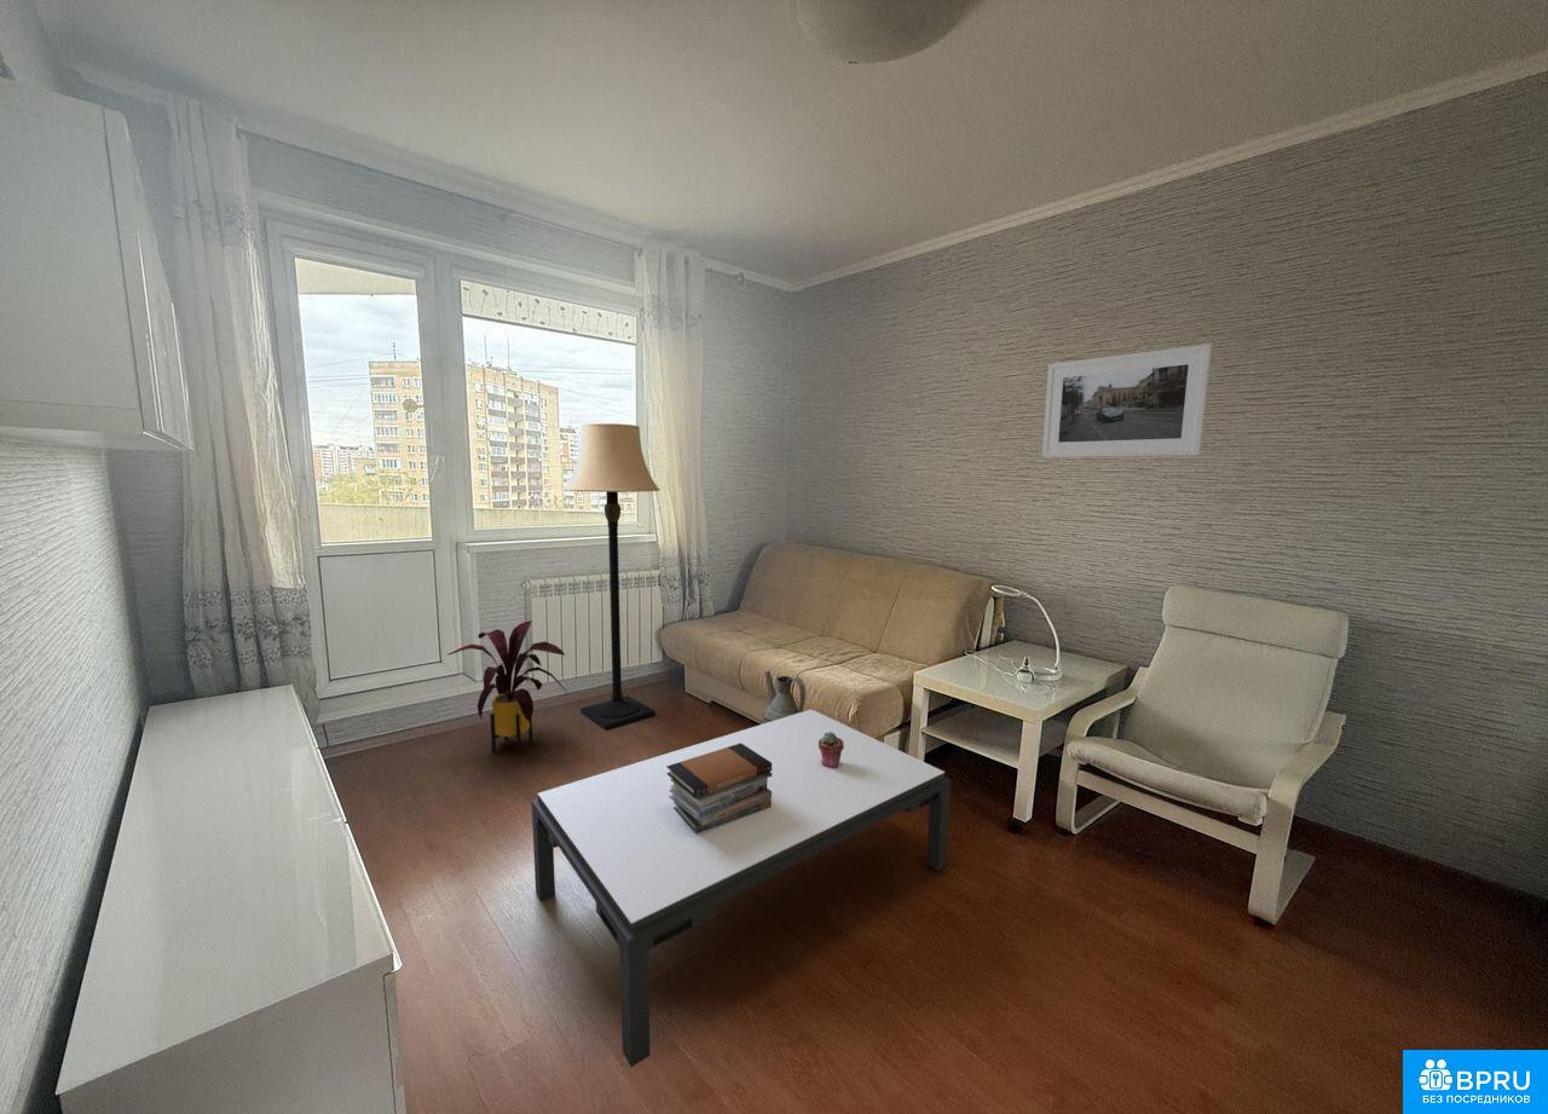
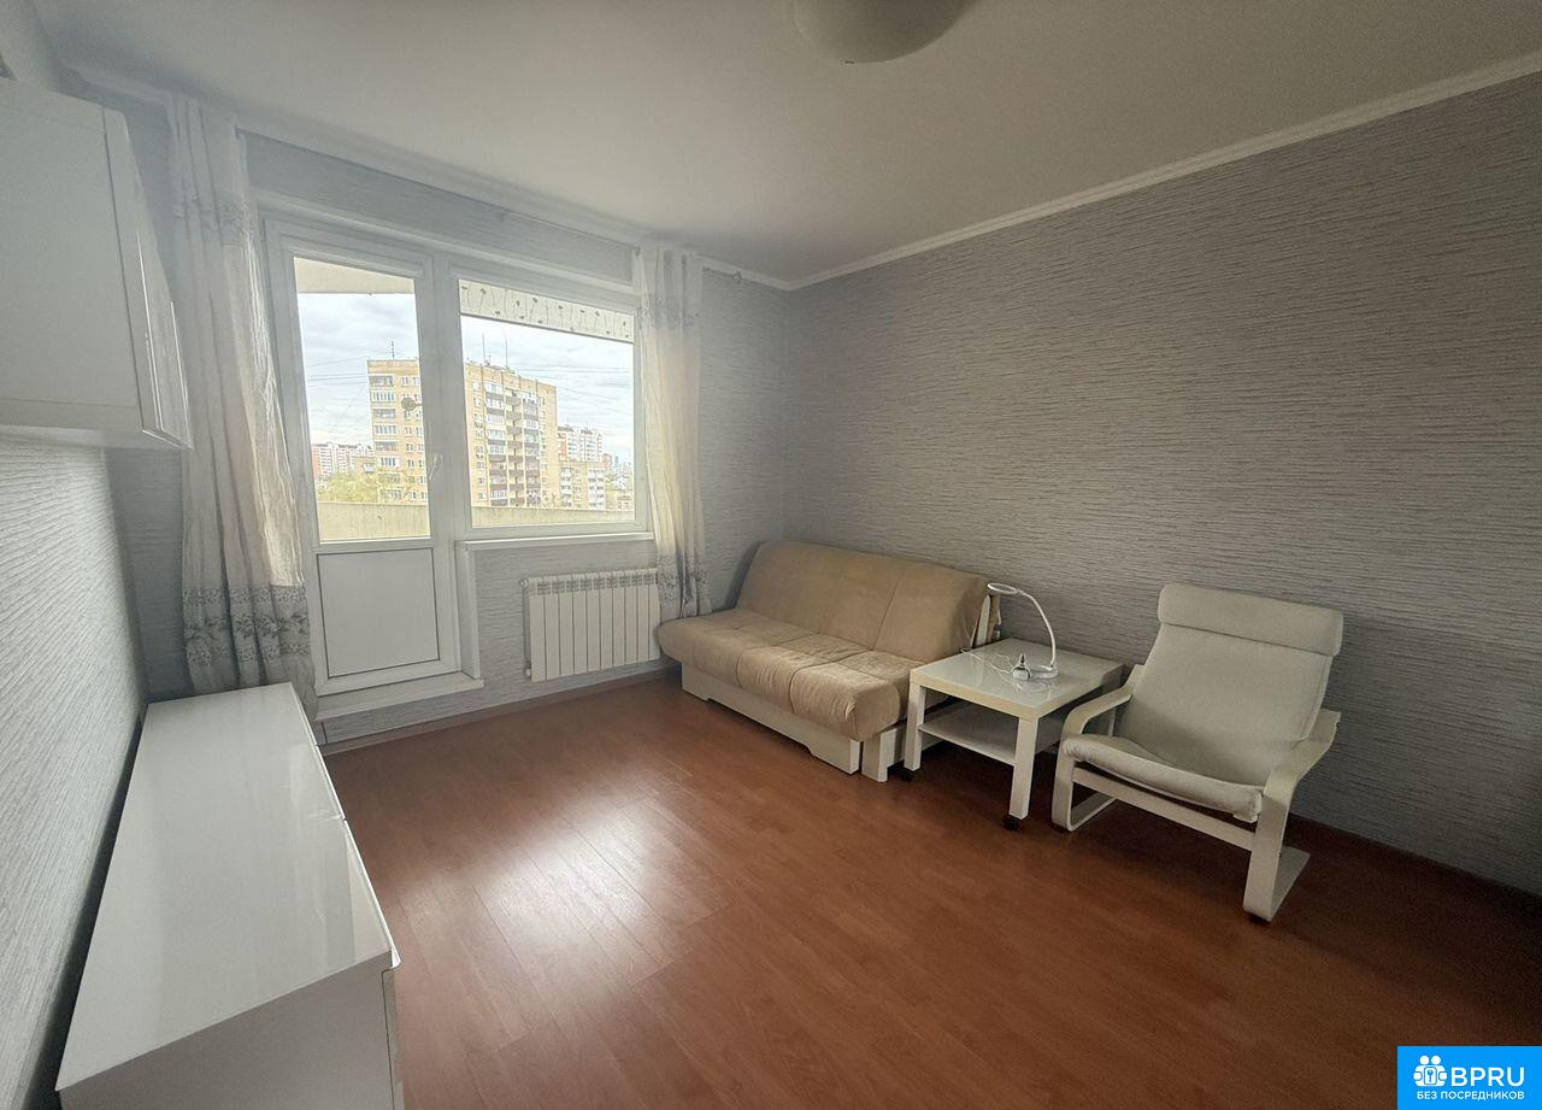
- lamp (613, 573)
- watering can (781, 717)
- house plant (506, 687)
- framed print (1119, 406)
- book stack (720, 785)
- potted succulent (830, 748)
- coffee table (749, 831)
